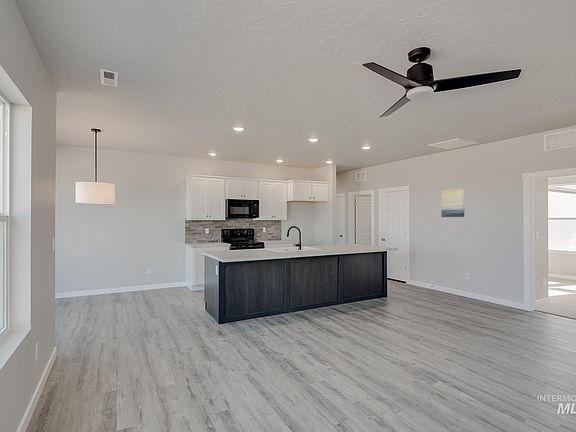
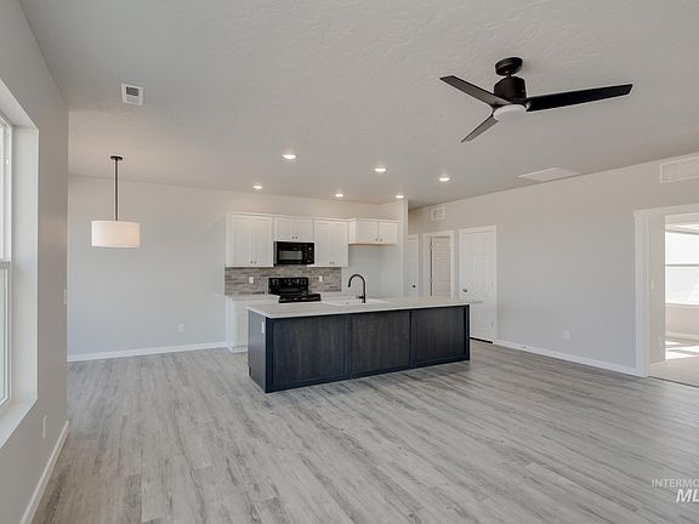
- wall art (452, 203)
